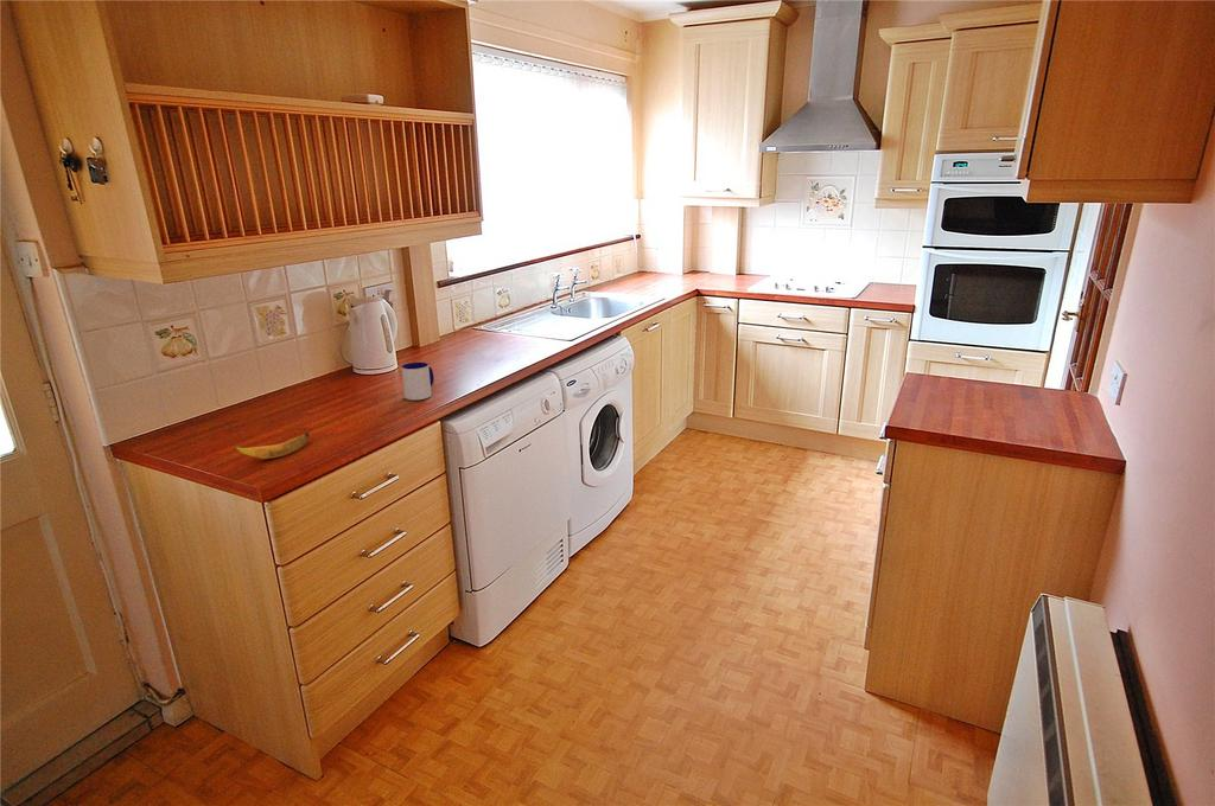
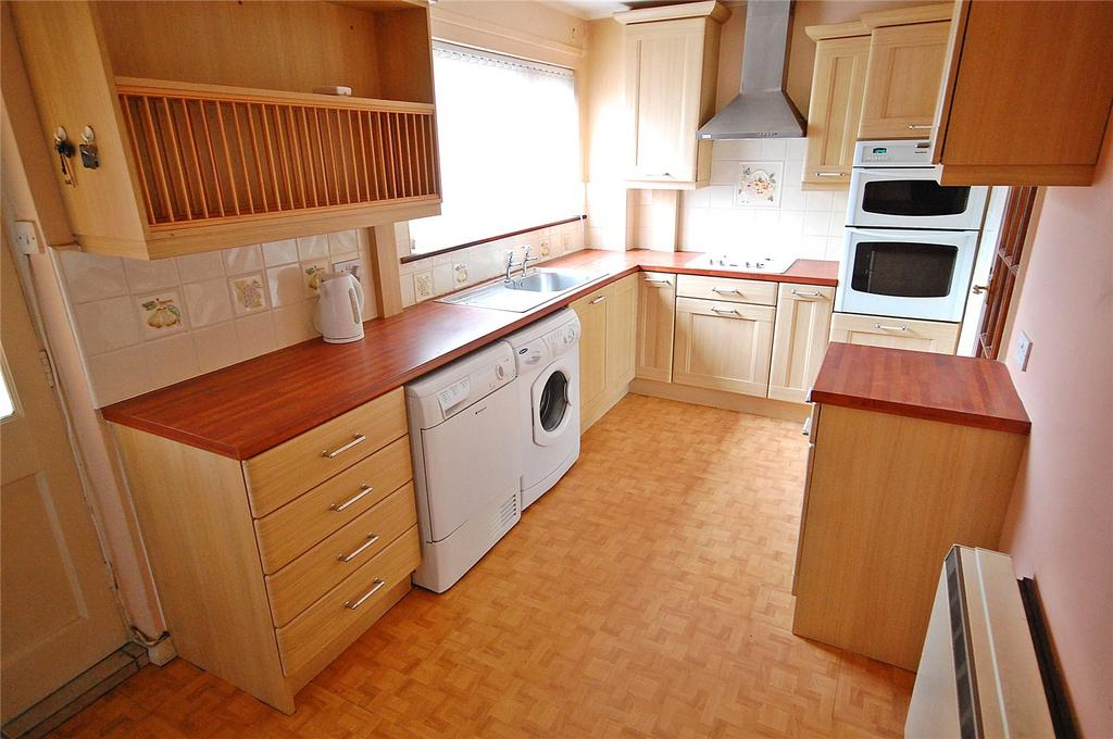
- mug (420, 379)
- banana (273, 446)
